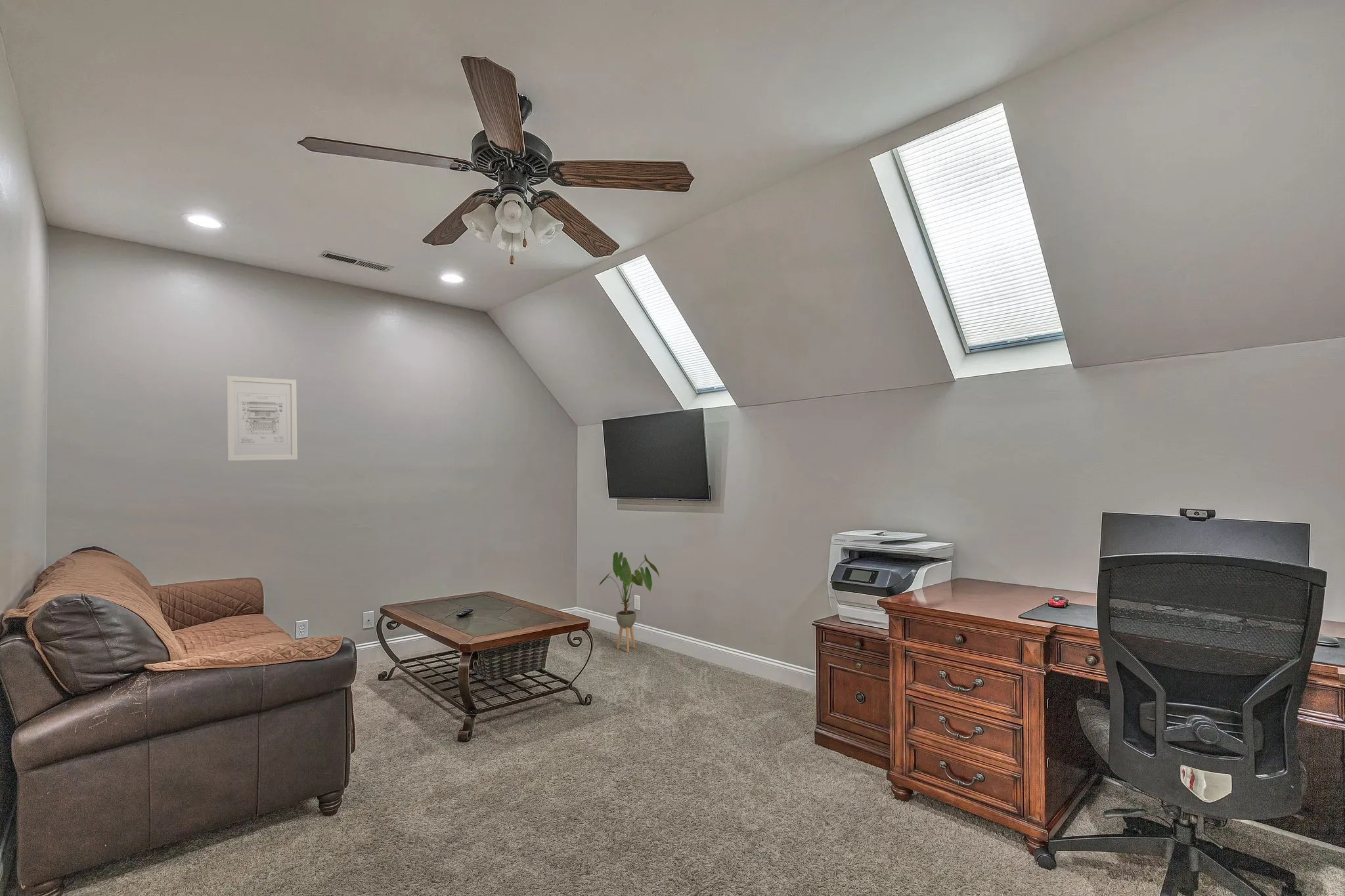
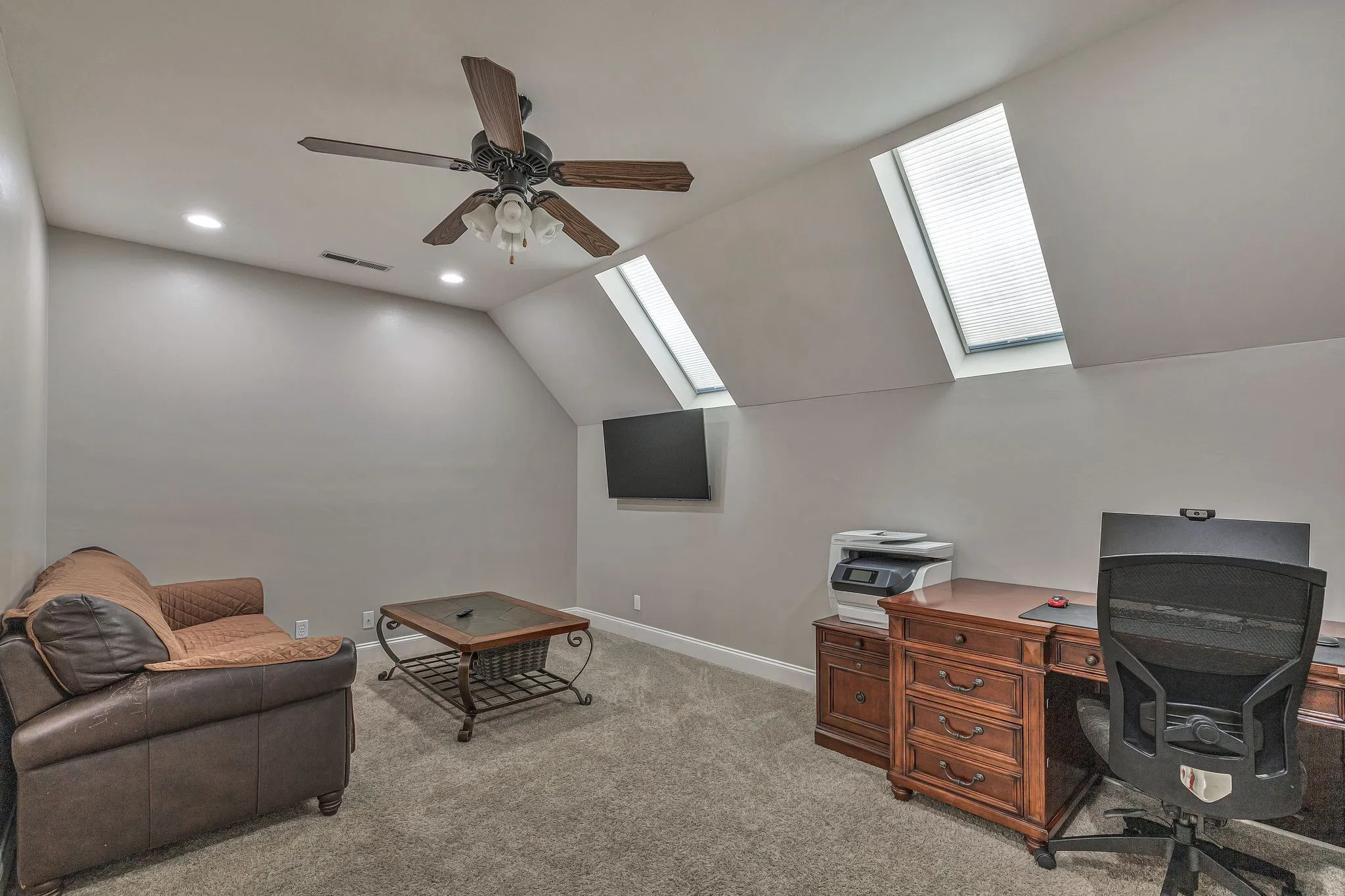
- wall art (263, 419)
- house plant (628, 600)
